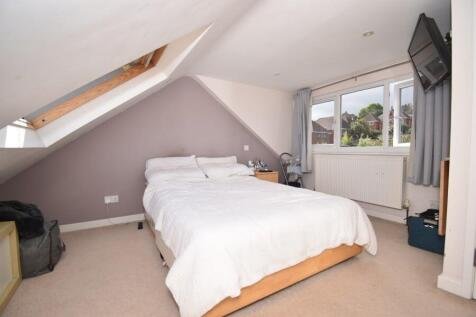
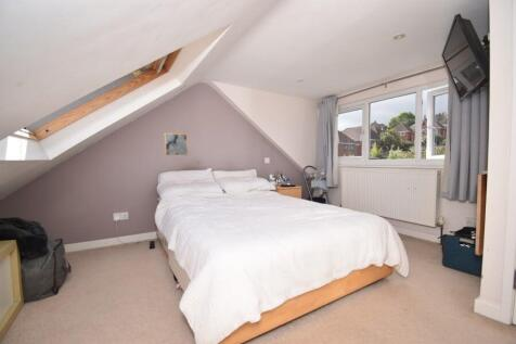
+ wall art (176, 144)
